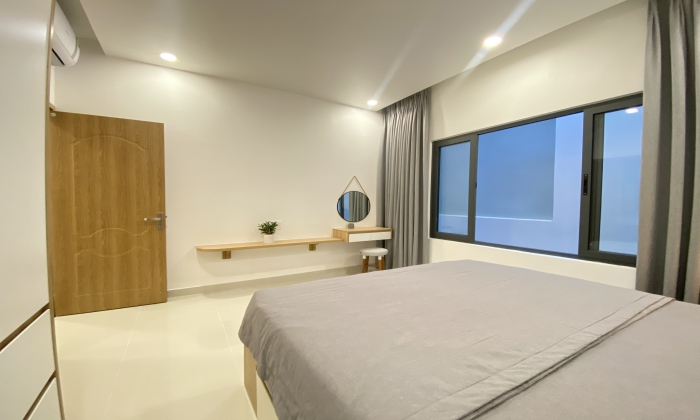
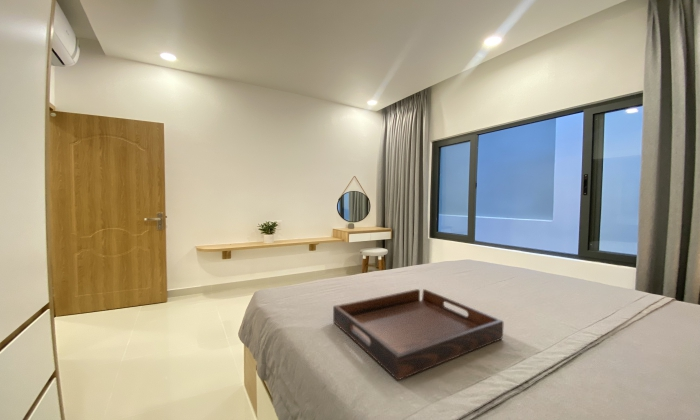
+ serving tray (413, 321)
